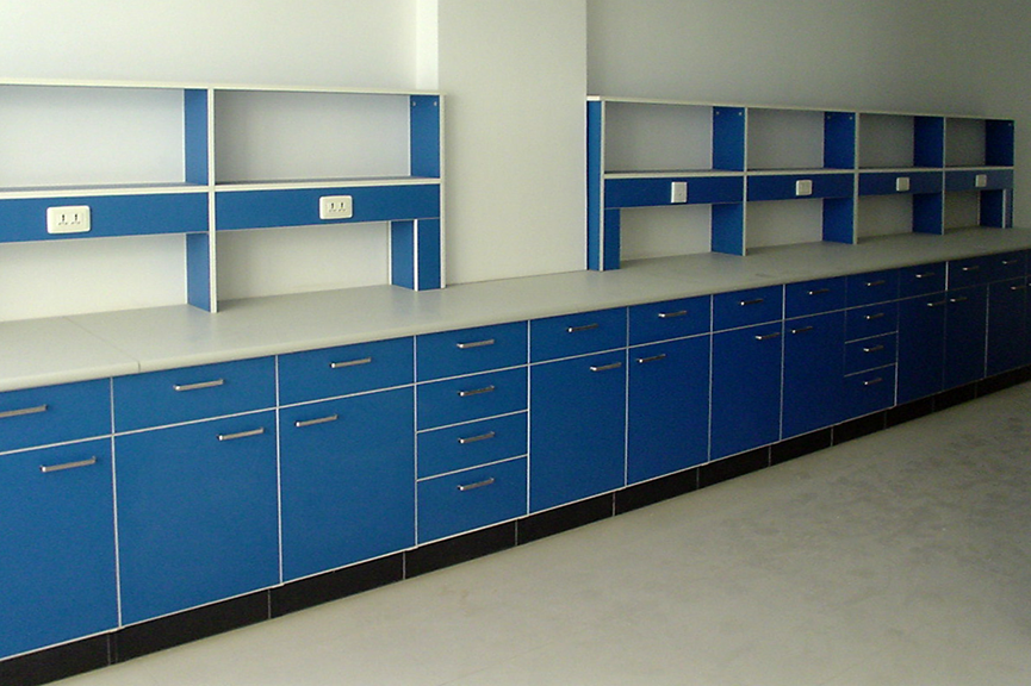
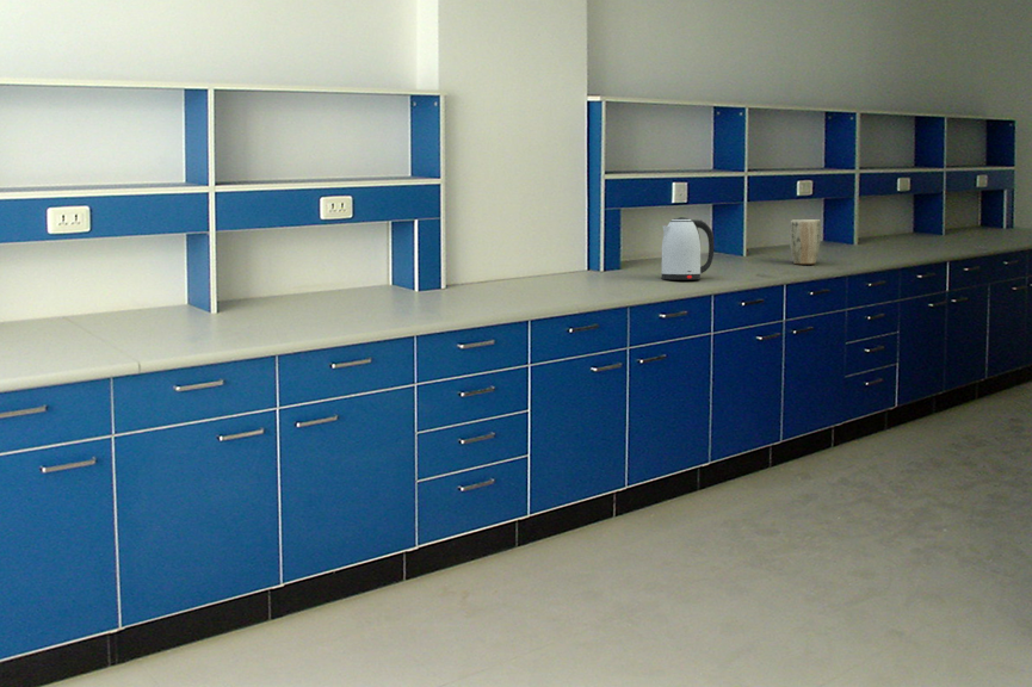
+ plant pot (804, 241)
+ kettle (687, 248)
